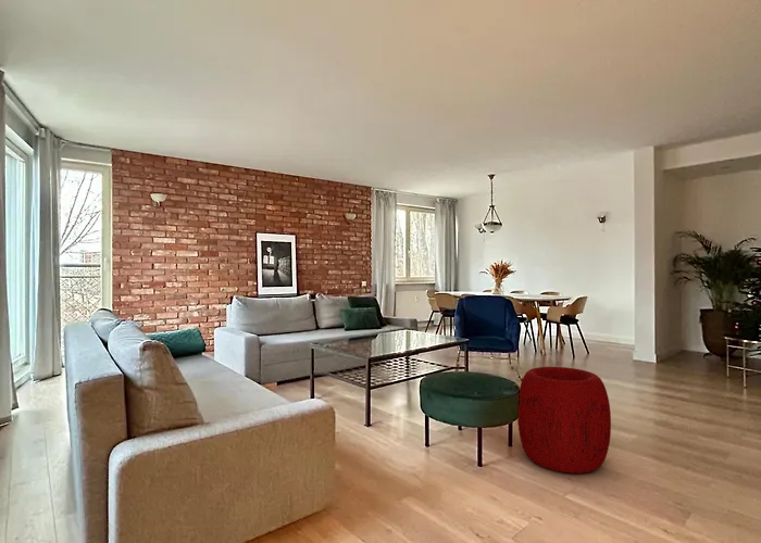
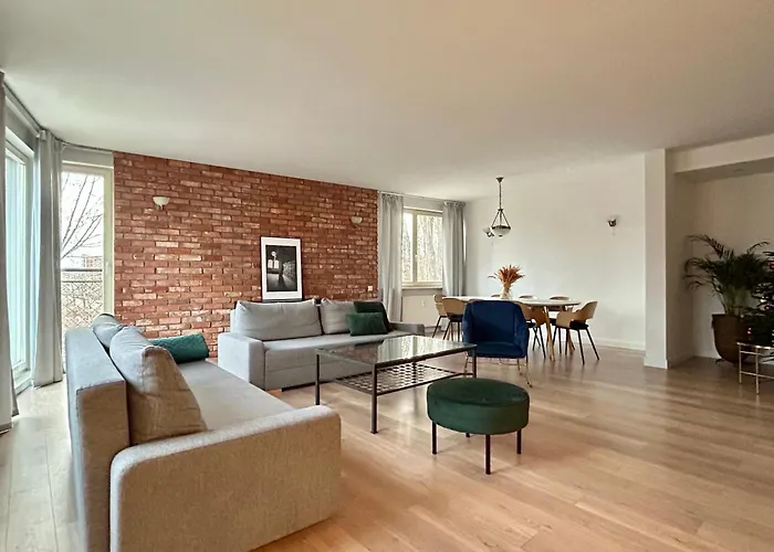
- pouf (562, 415)
